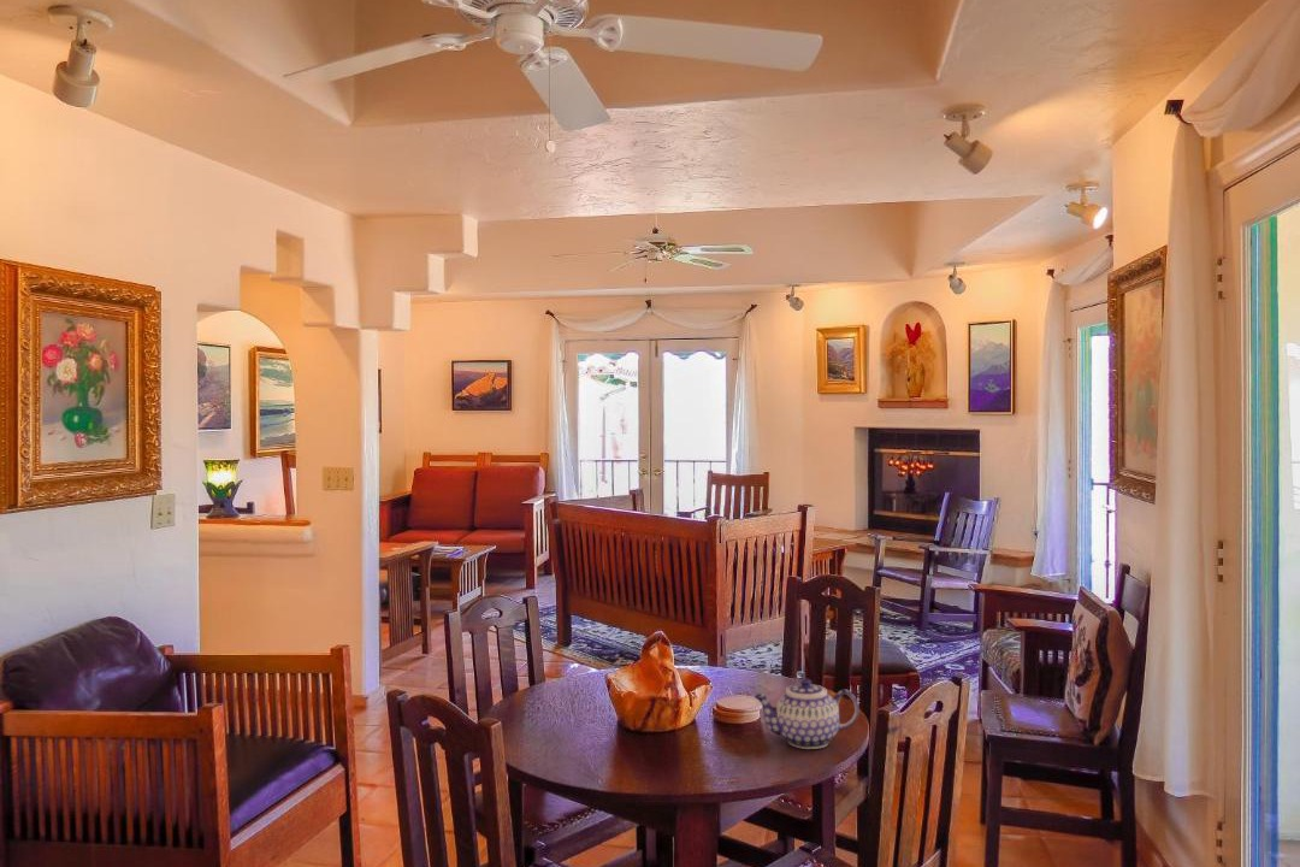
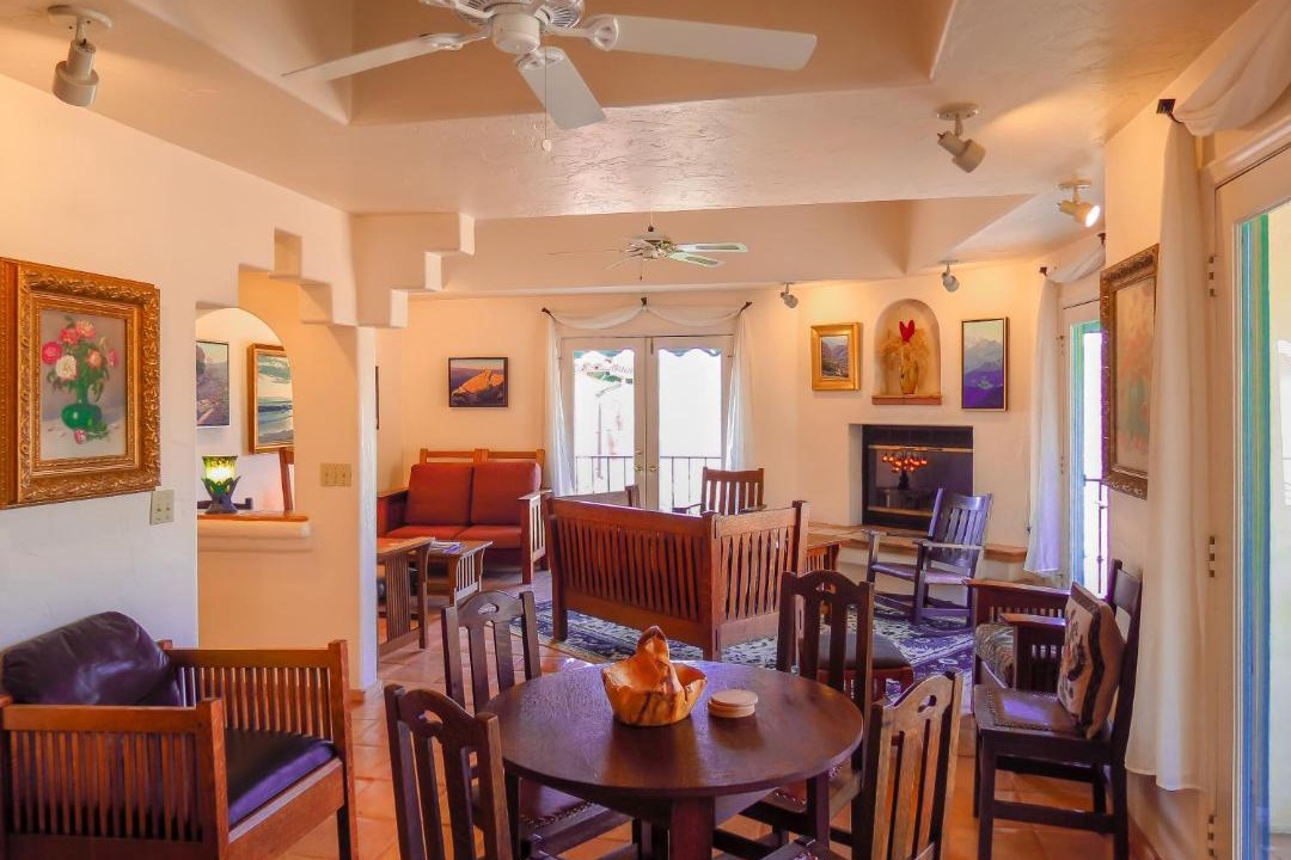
- teapot (806, 709)
